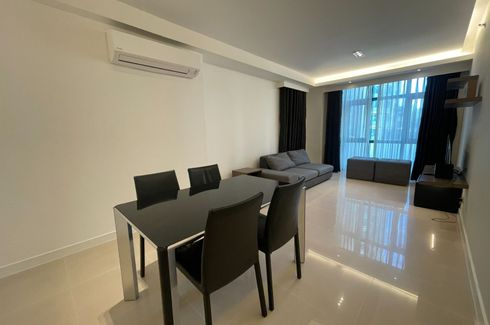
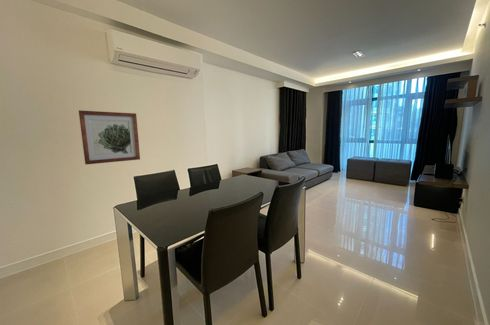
+ wall art (112, 137)
